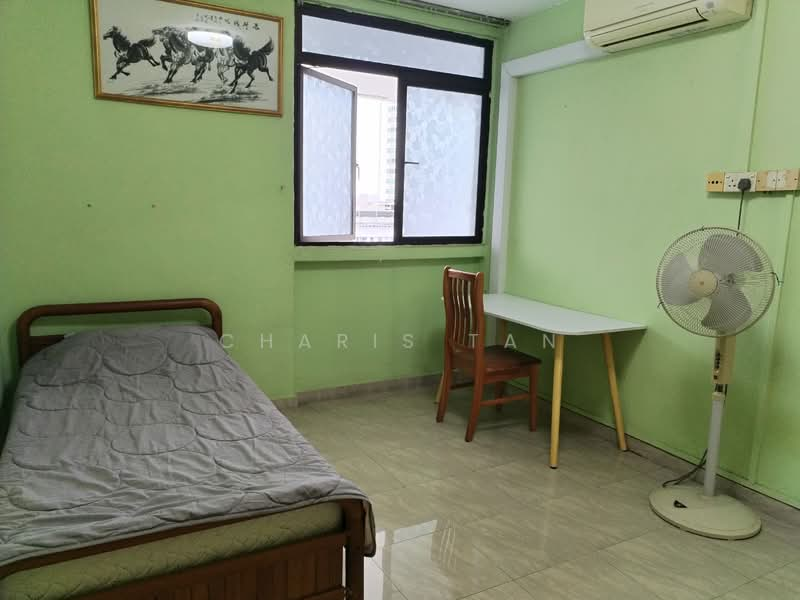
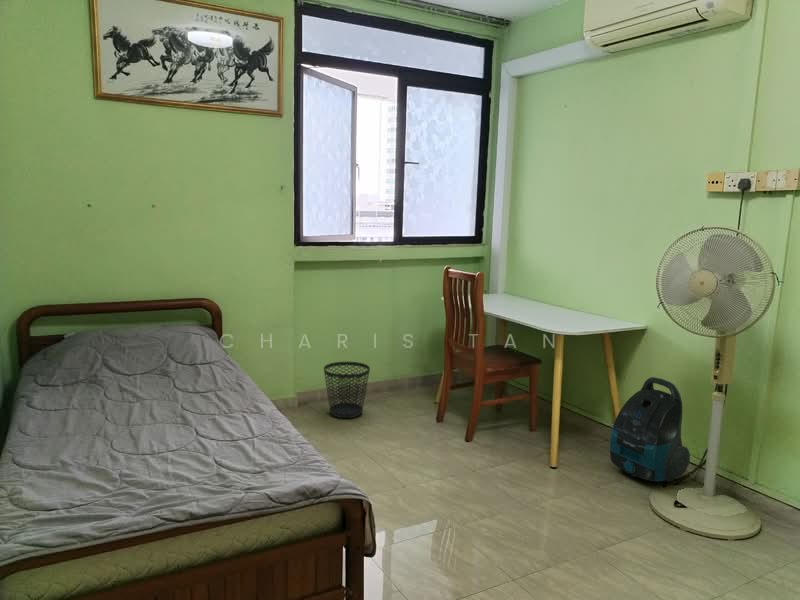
+ vacuum cleaner (647, 427)
+ wastebasket (346, 390)
